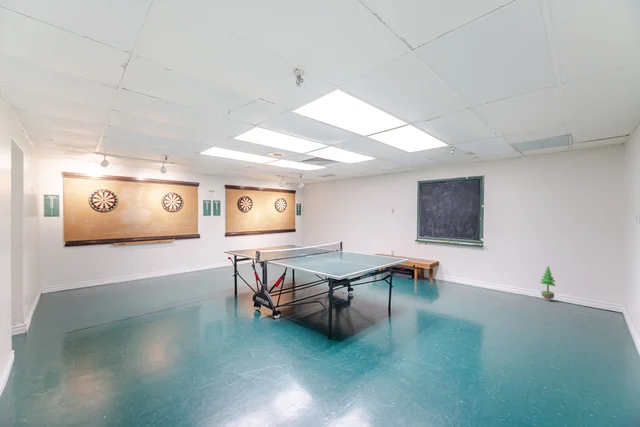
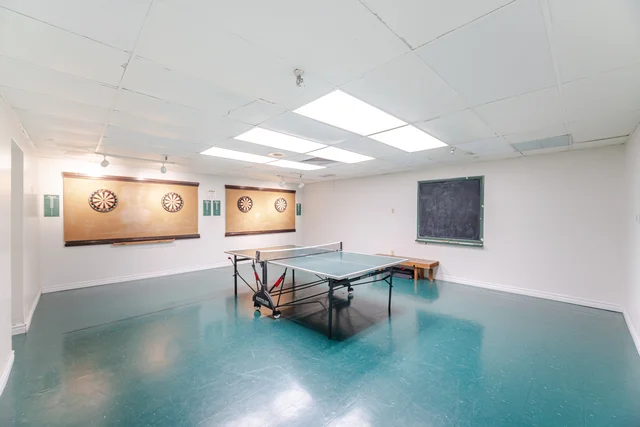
- potted tree (547, 283)
